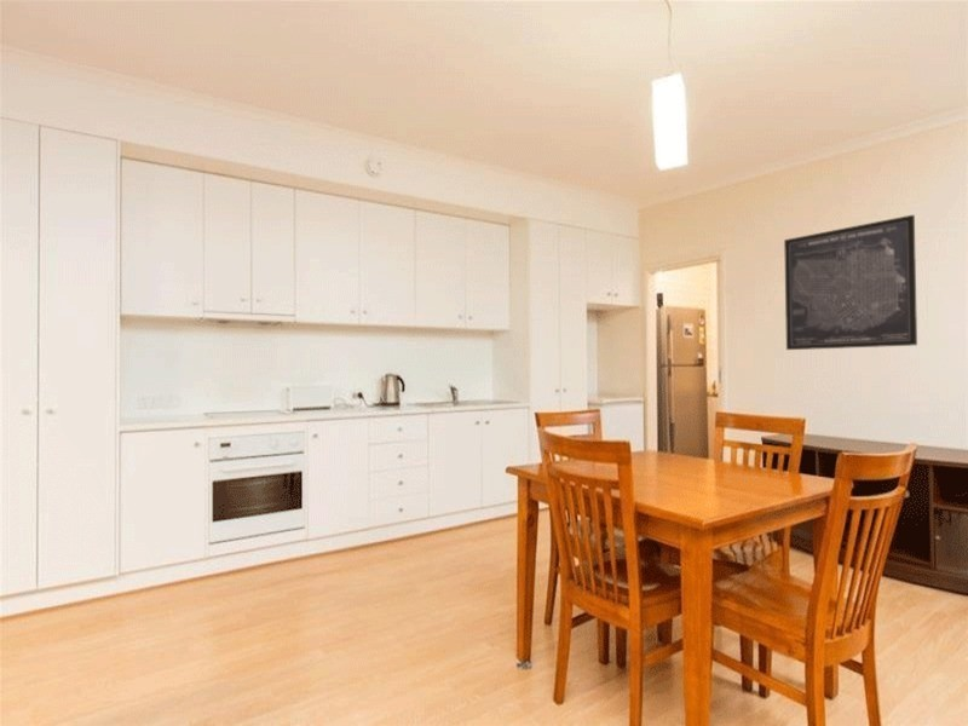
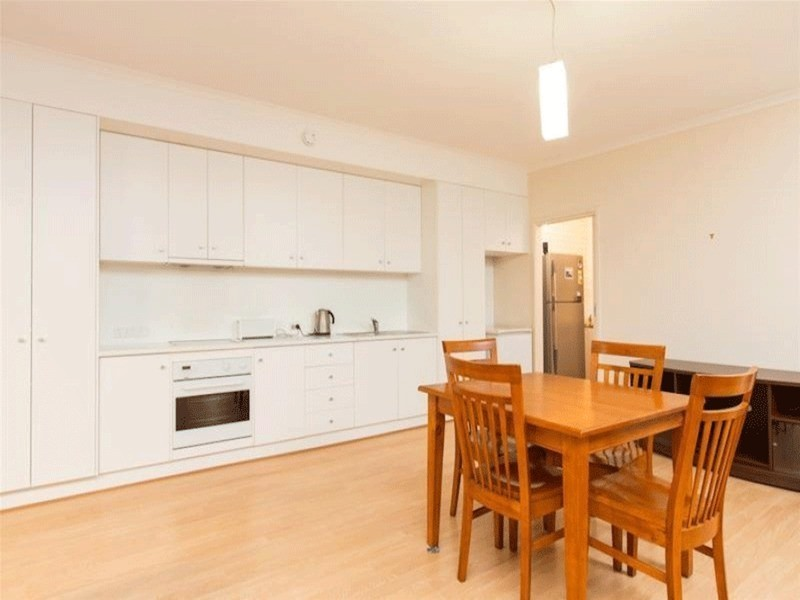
- wall art (845, 288)
